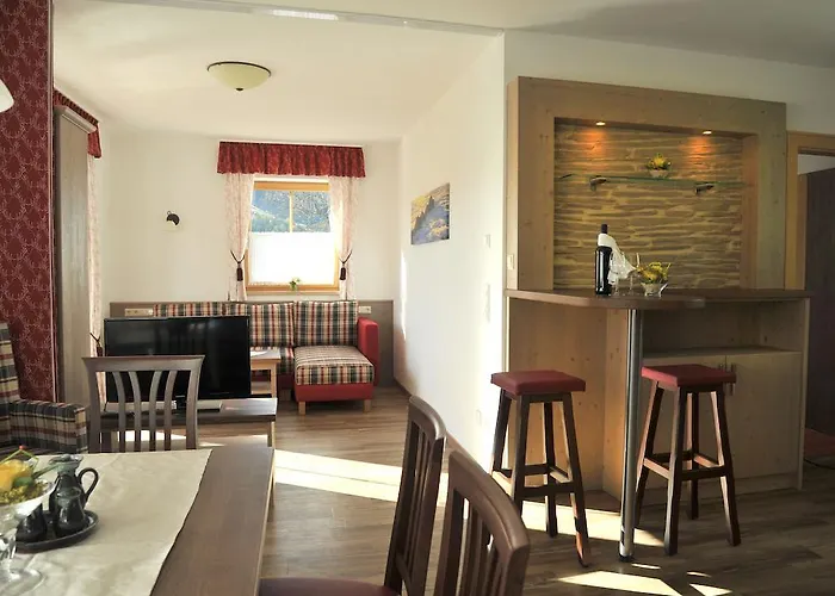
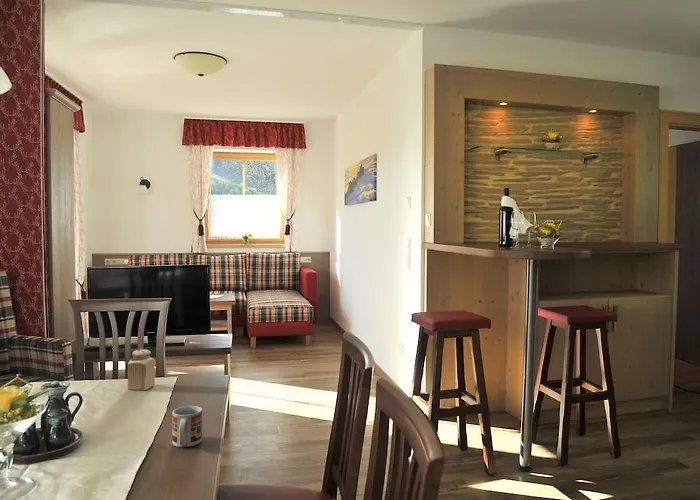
+ cup (186, 428)
+ salt shaker (141, 368)
